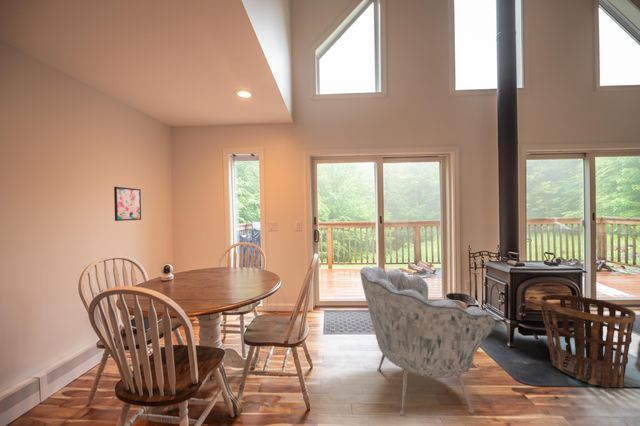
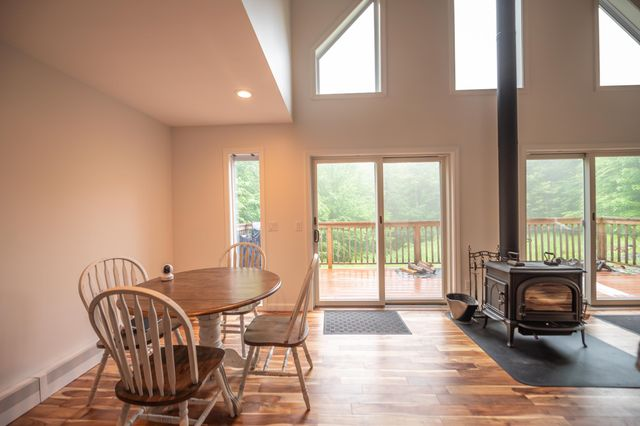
- armchair (414, 328)
- wall art (128, 204)
- basket (583, 336)
